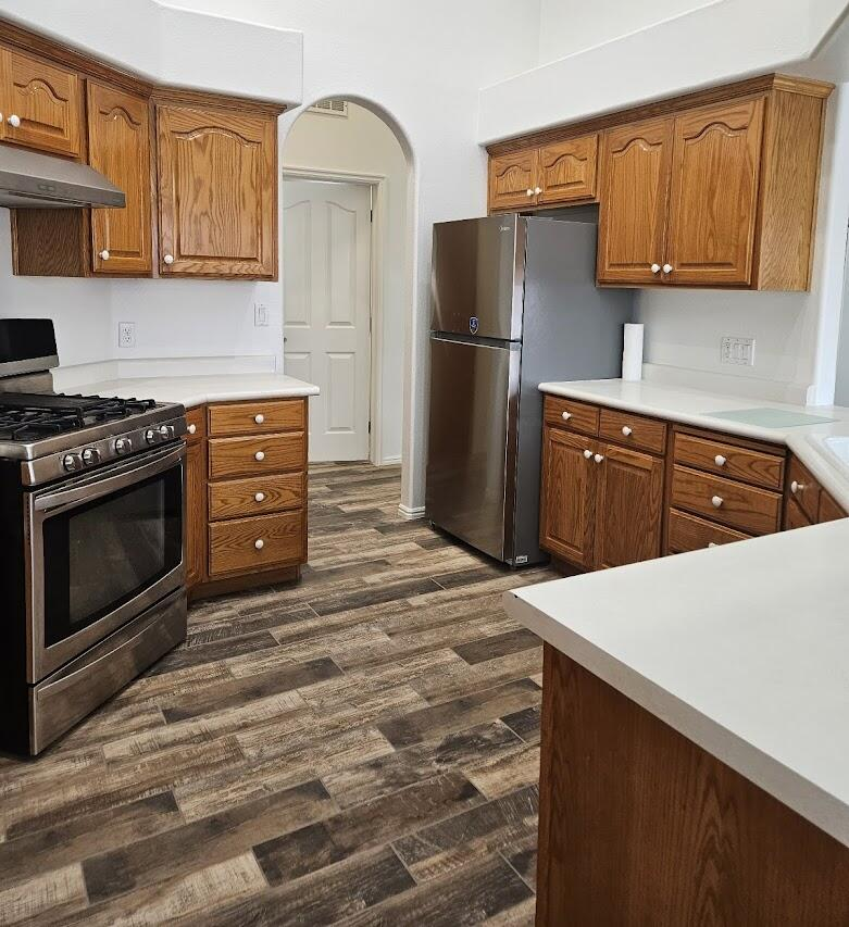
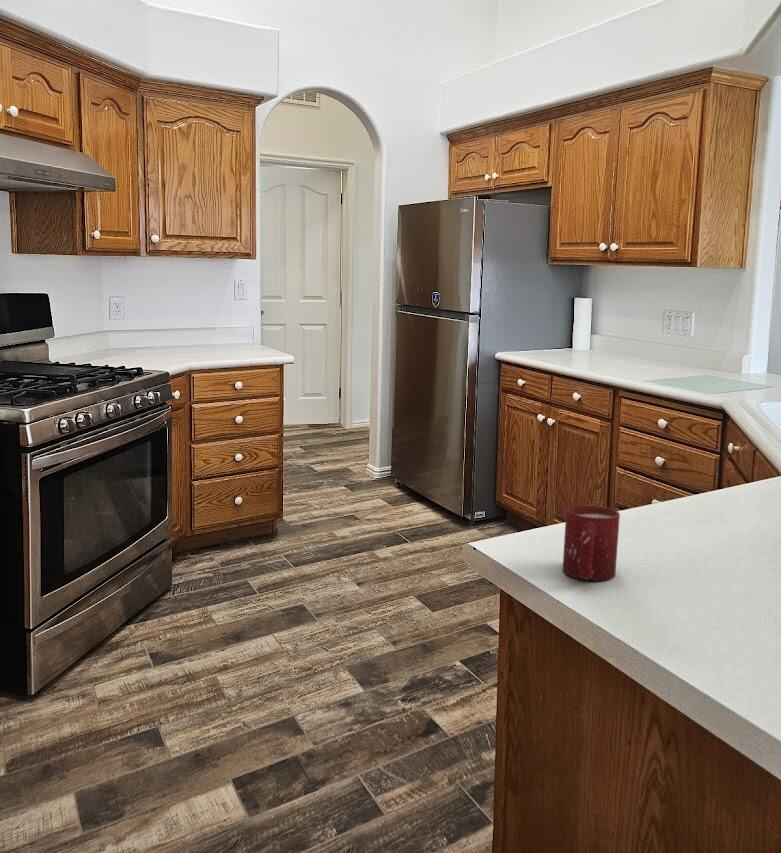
+ cup (589, 545)
